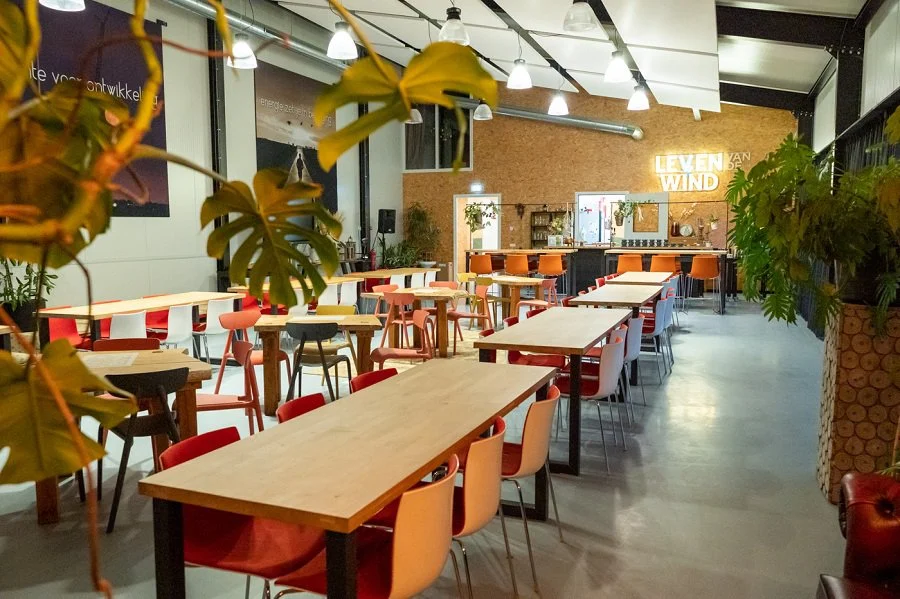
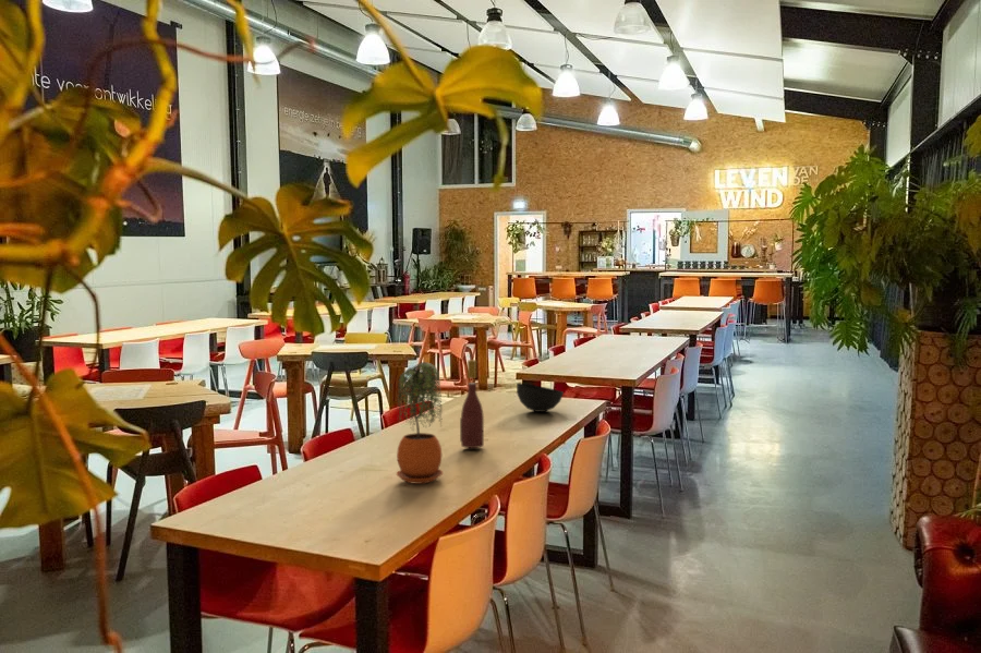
+ wine bottle (472, 403)
+ potted plant (423, 421)
+ bowl (540, 397)
